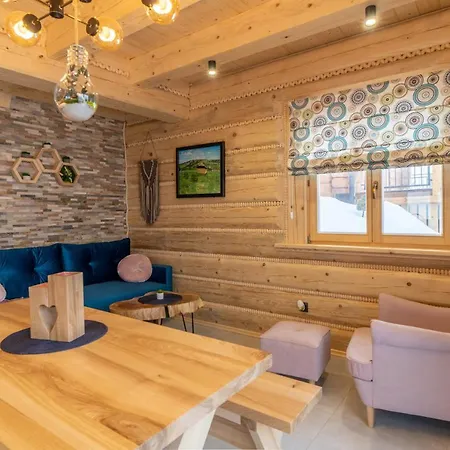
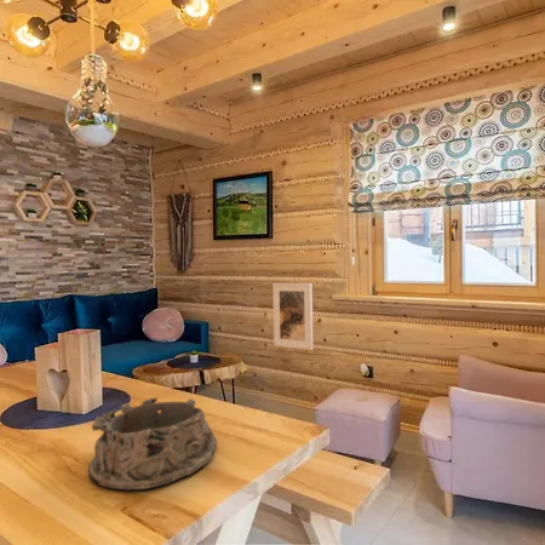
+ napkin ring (155, 432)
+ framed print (292, 315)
